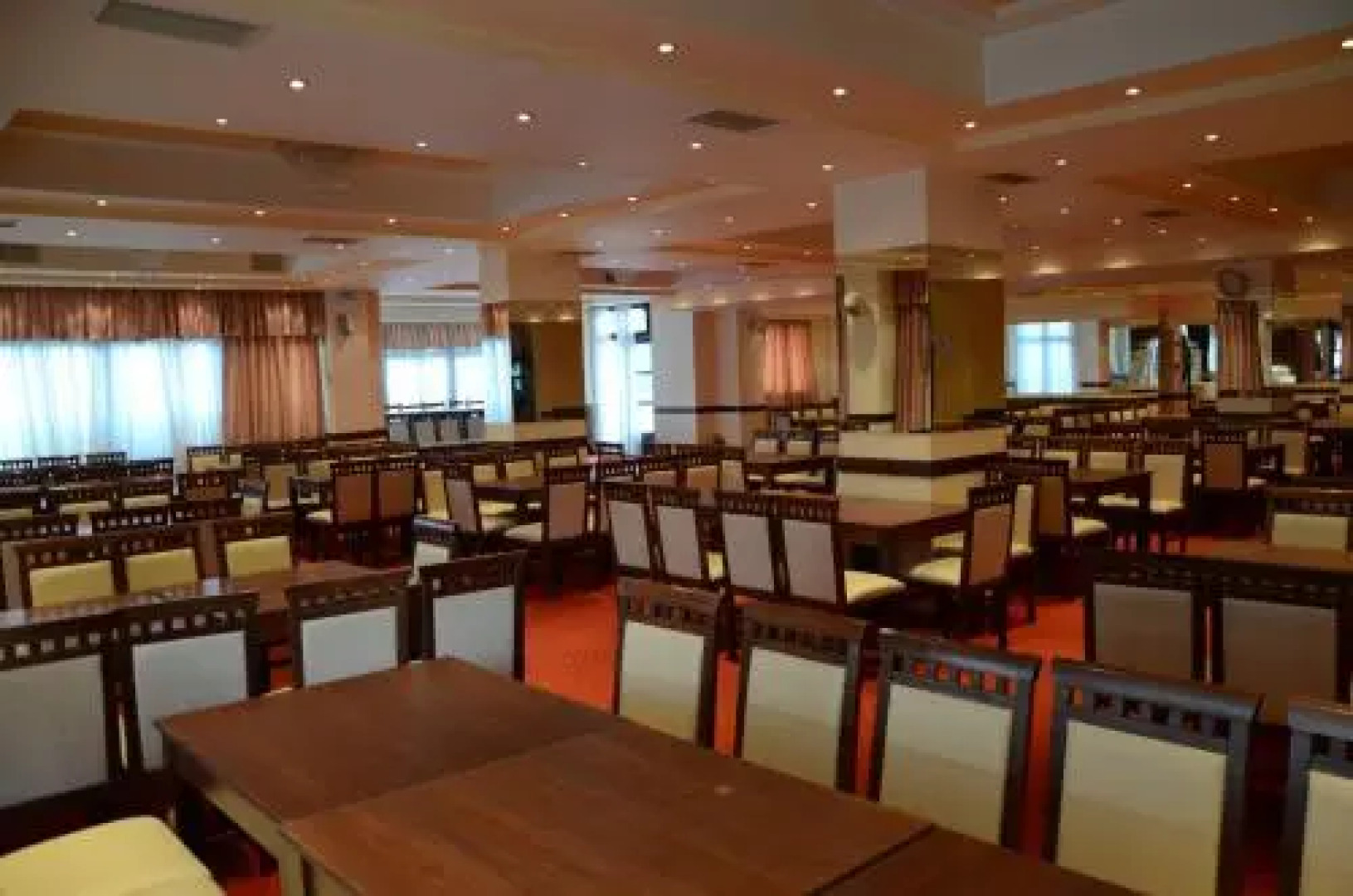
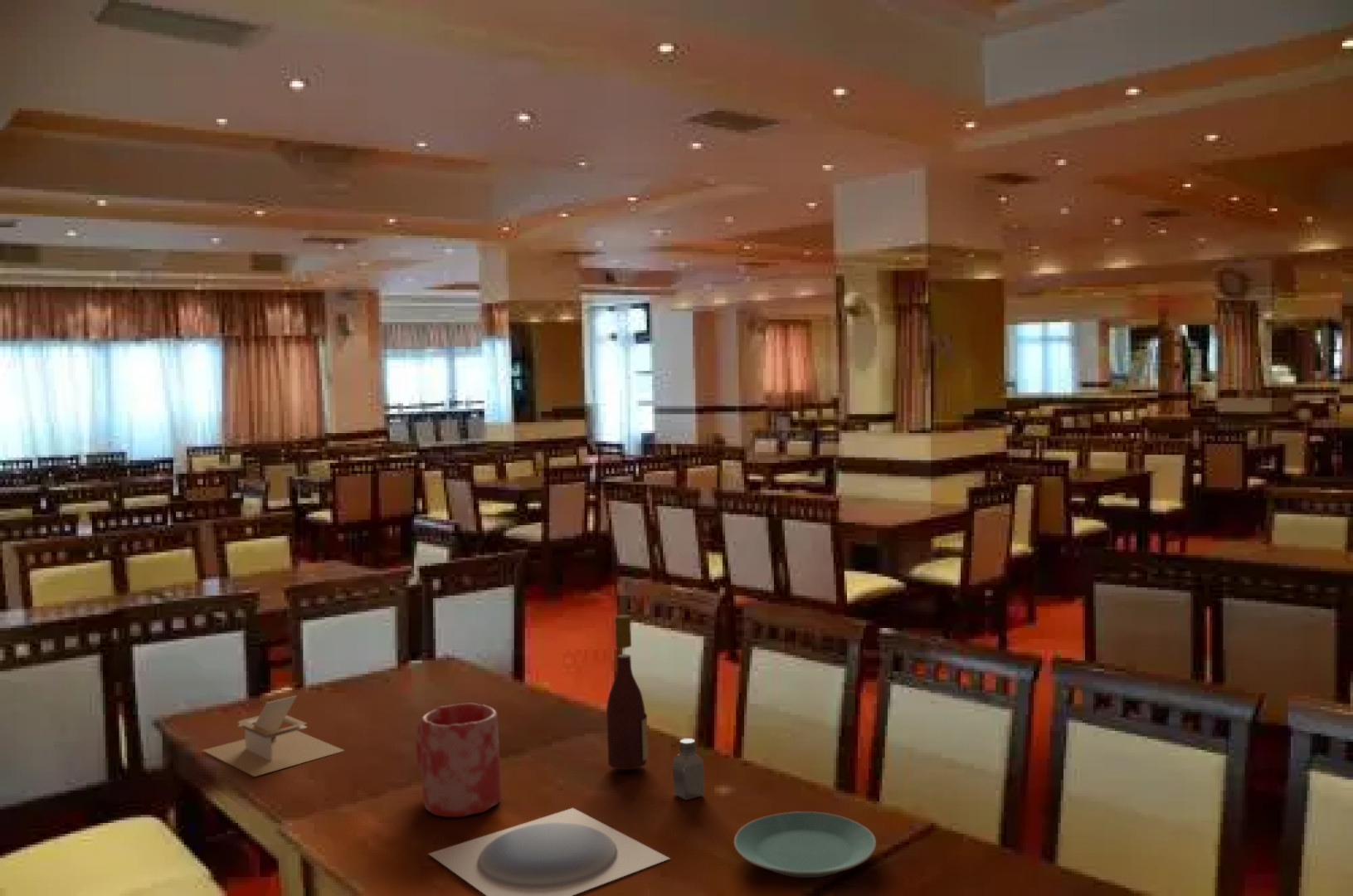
+ napkin holder (271, 723)
+ plate (805, 847)
+ wine bottle (625, 692)
+ saltshaker (688, 767)
+ plate (547, 848)
+ vase (451, 754)
